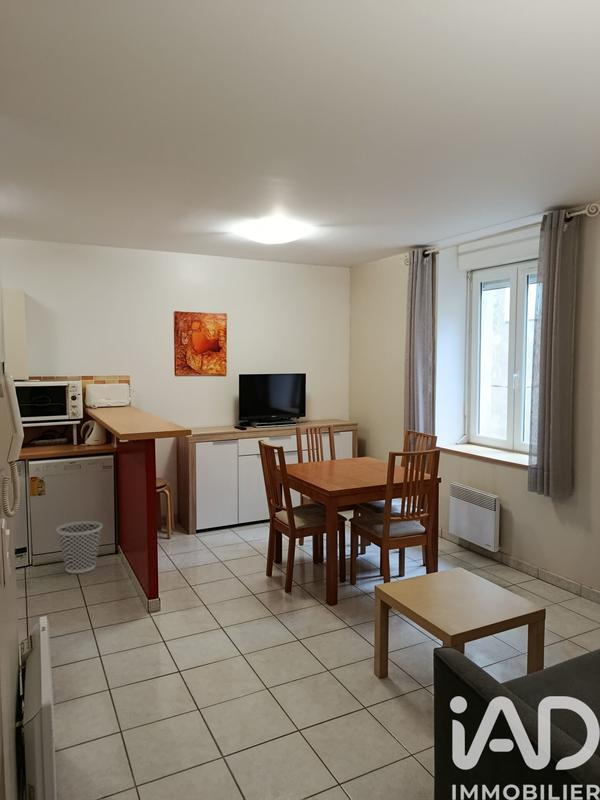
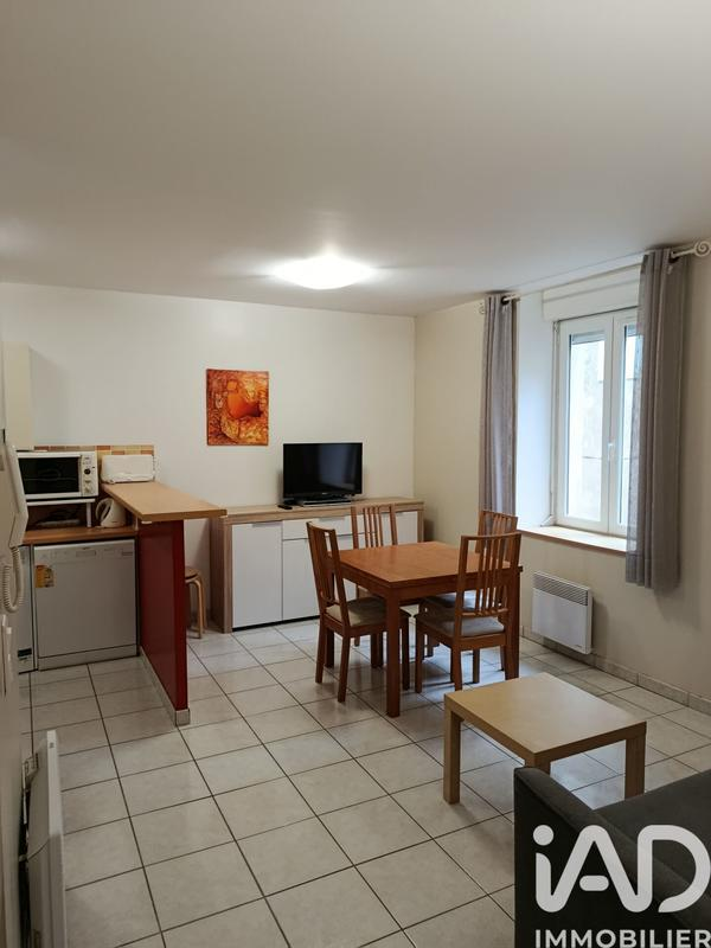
- wastebasket (80, 547)
